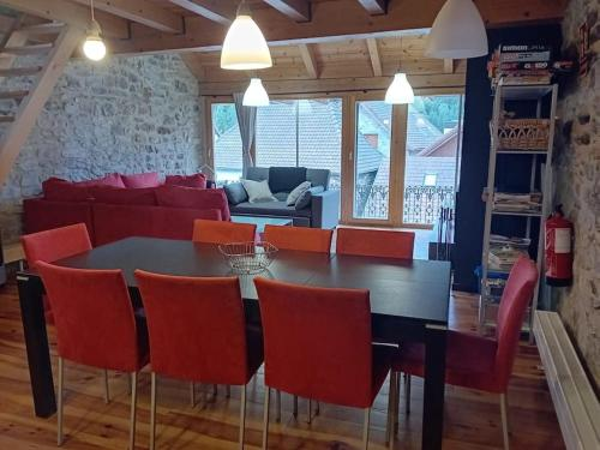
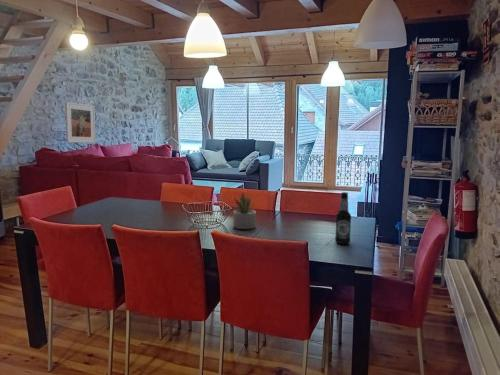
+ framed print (81, 123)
+ bottle (343, 217)
+ succulent plant (244, 209)
